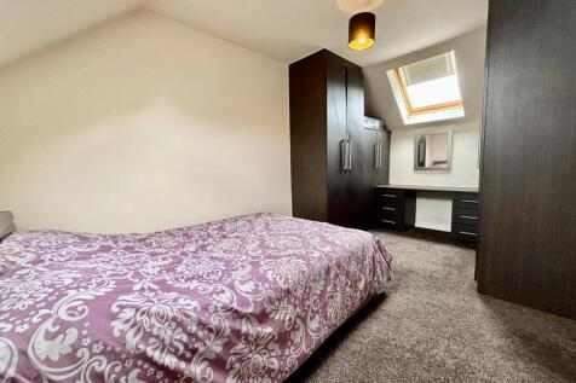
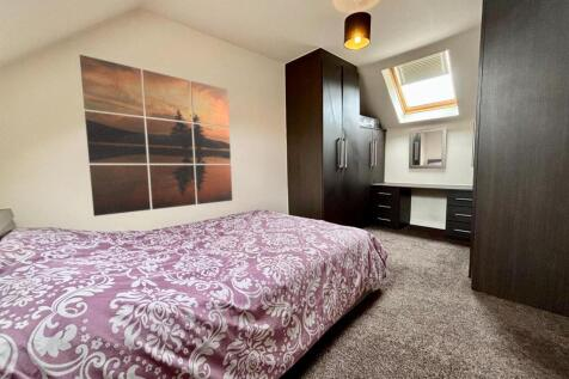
+ wall art (171, 142)
